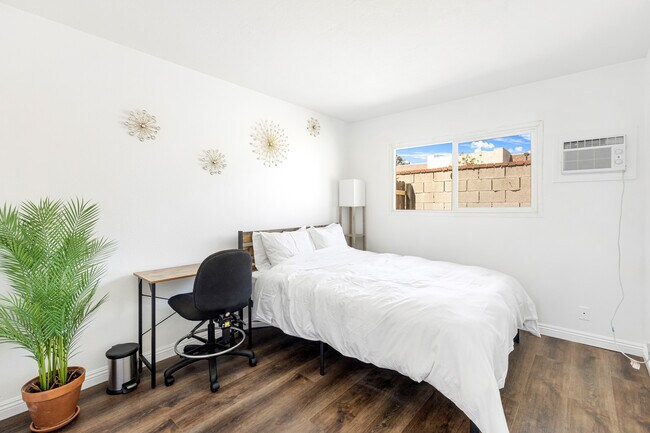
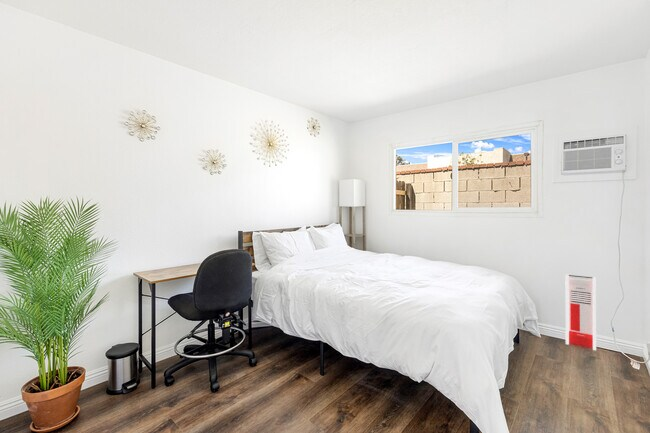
+ air purifier (580, 311)
